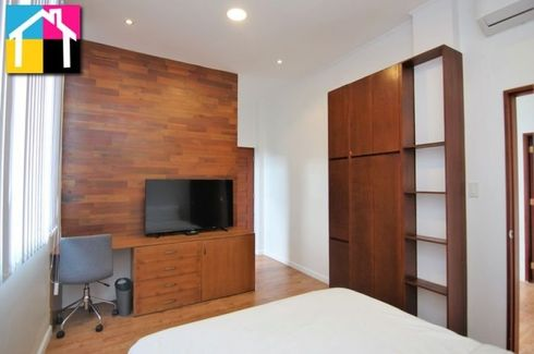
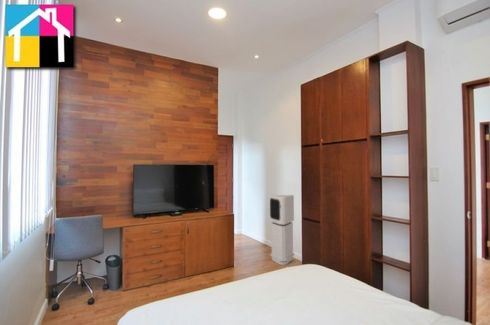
+ air purifier (284, 228)
